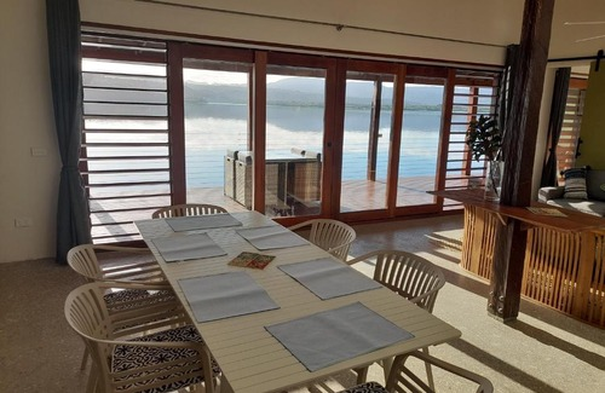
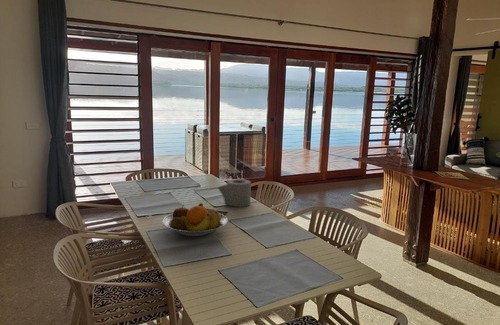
+ toilet paper roll (232, 192)
+ fruit bowl (195, 217)
